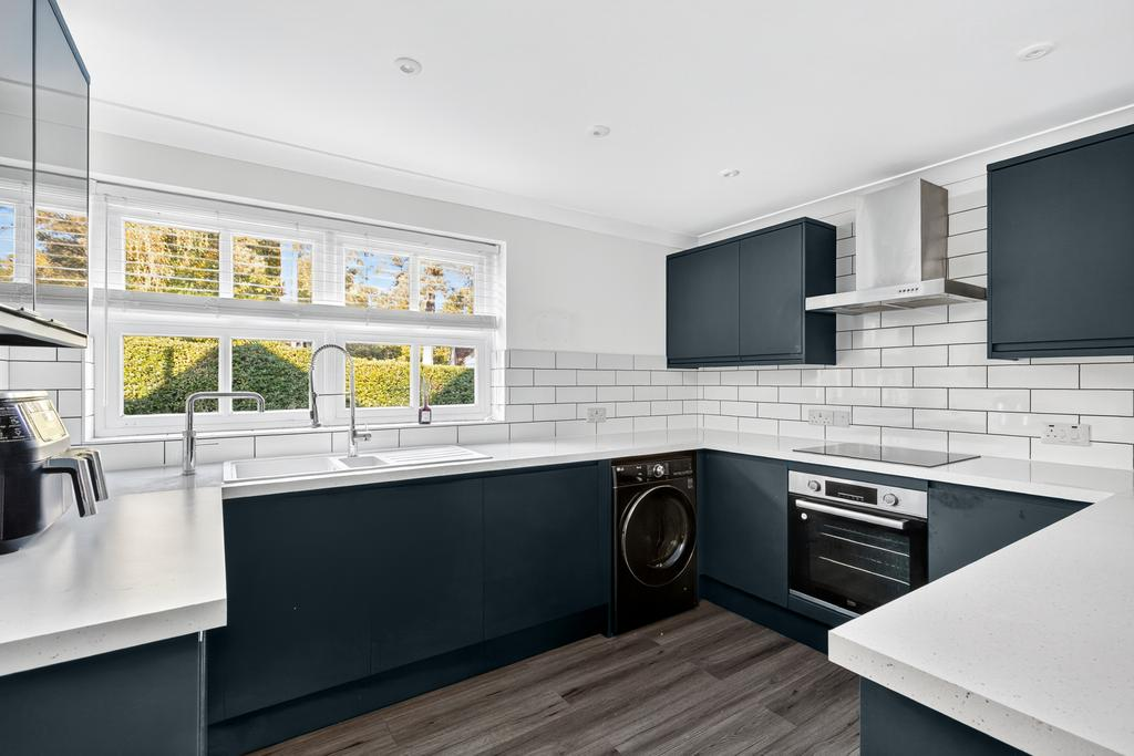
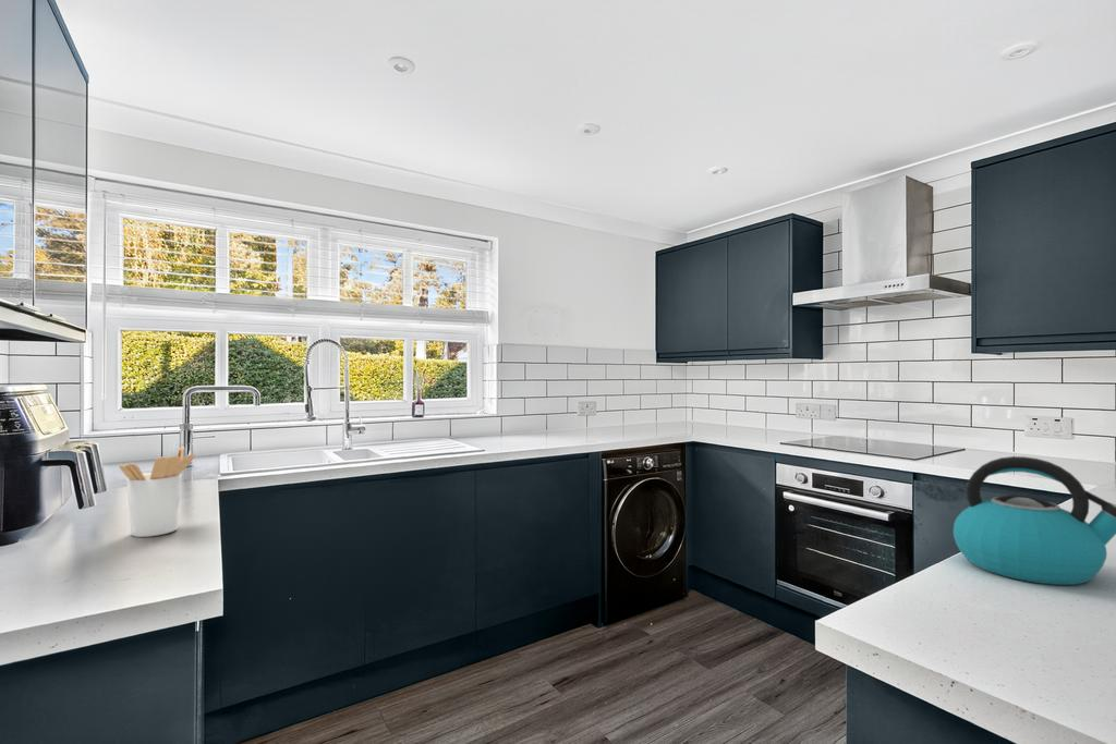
+ kettle (1035, 514)
+ utensil holder (161, 490)
